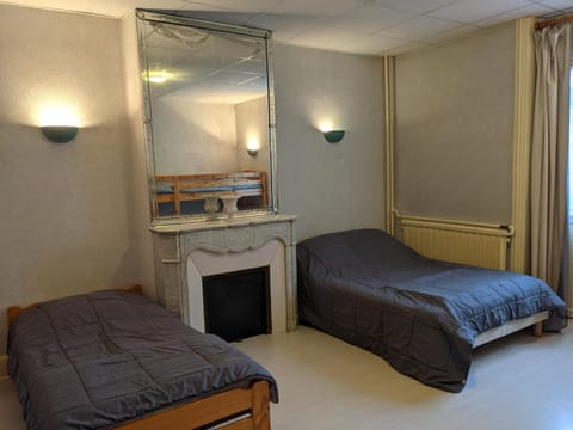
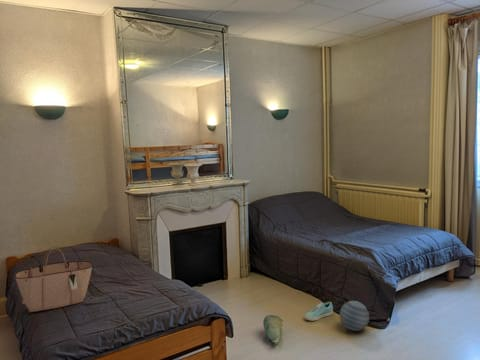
+ sneaker (318, 309)
+ decorative ball (354, 315)
+ plush toy (275, 329)
+ tote bag (55, 276)
